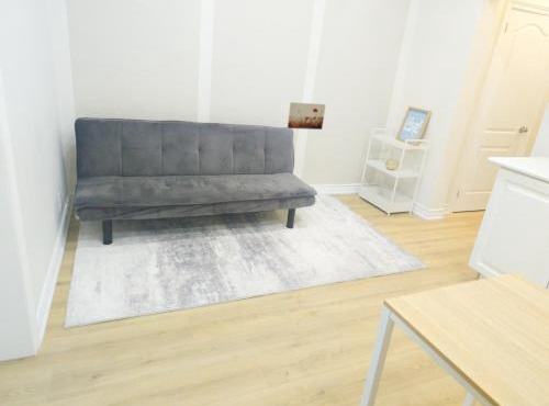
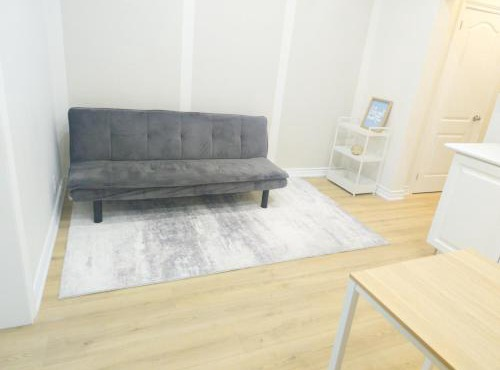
- wall art (306, 115)
